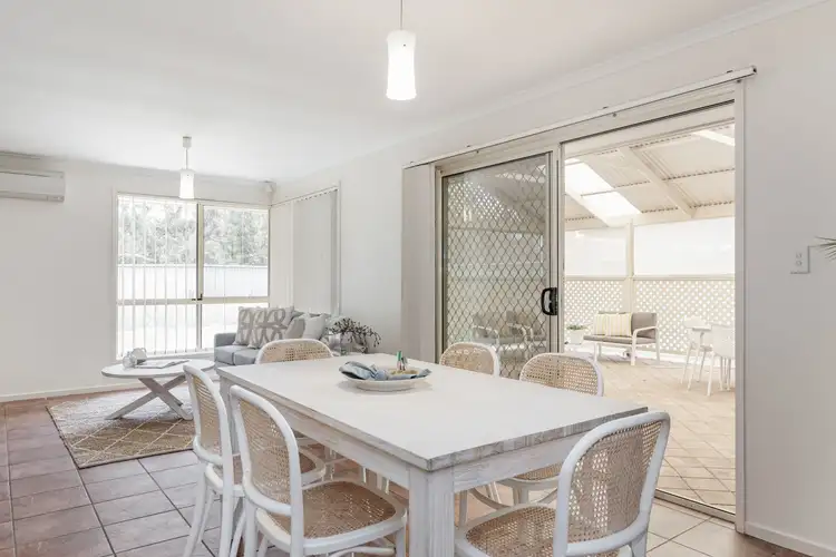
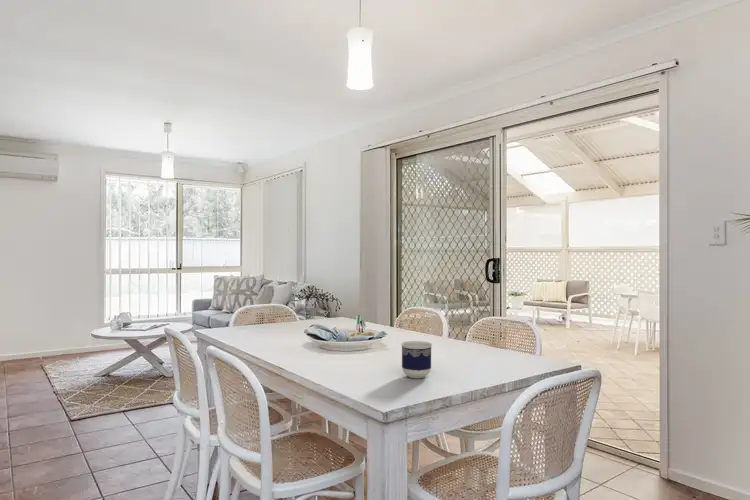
+ cup (418, 359)
